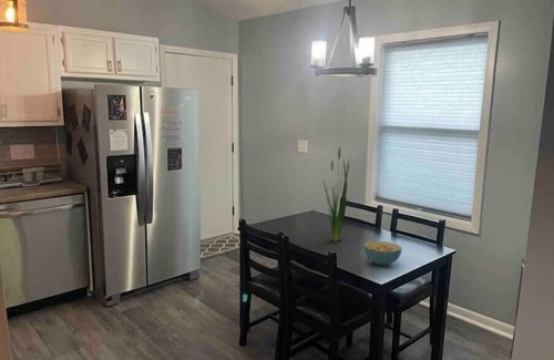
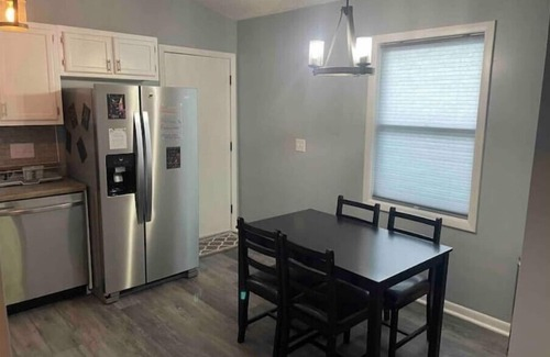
- plant (338, 193)
- cereal bowl (381, 255)
